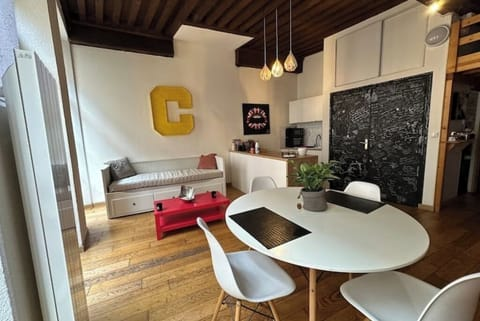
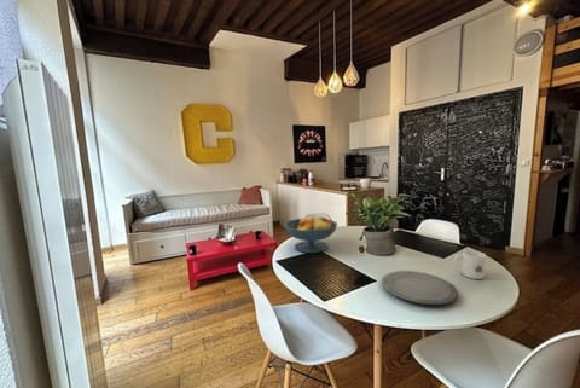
+ fruit bowl (311, 231)
+ mug (469, 264)
+ plate (417, 286)
